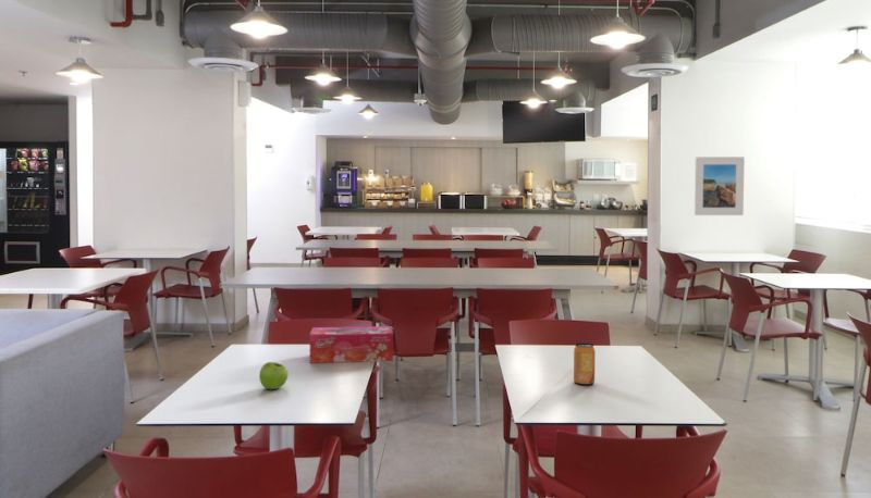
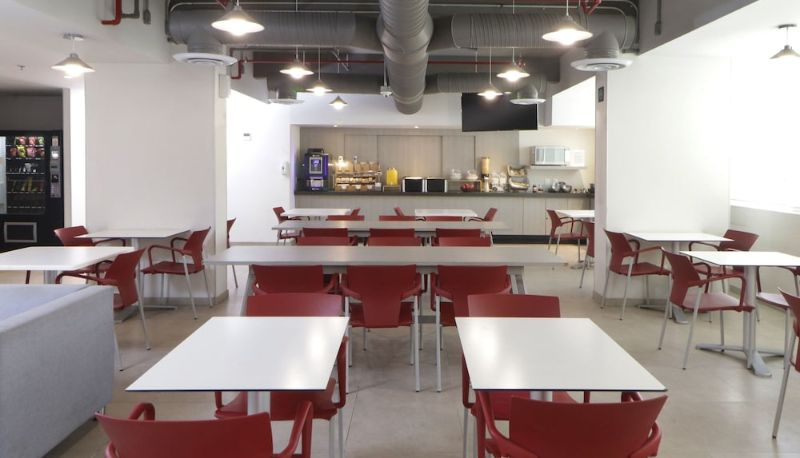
- tissue box (352, 344)
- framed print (719, 186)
- beverage can (584, 363)
- fruit (273, 375)
